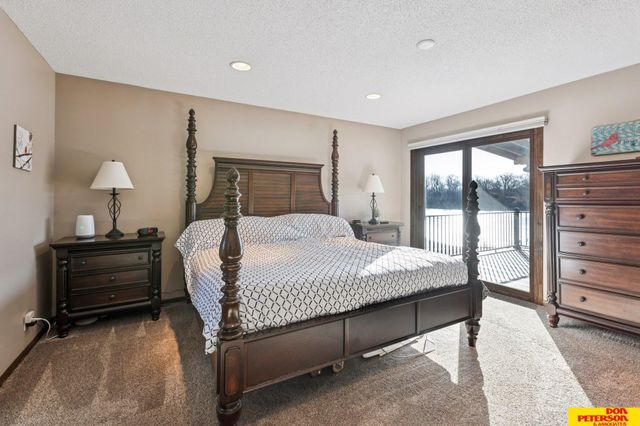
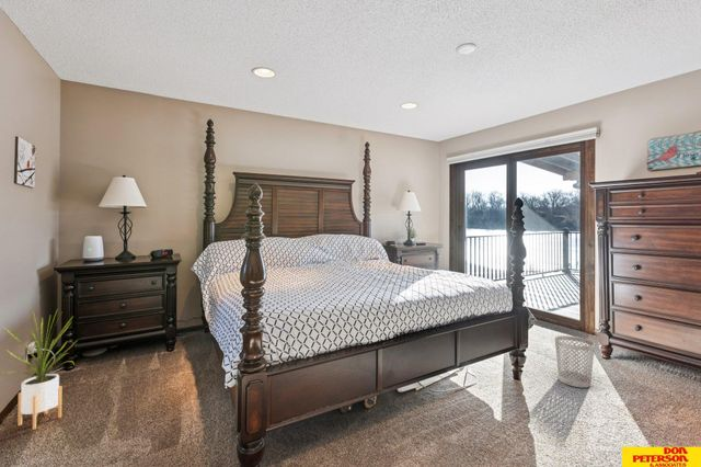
+ wastebasket (574, 361)
+ house plant (39, 366)
